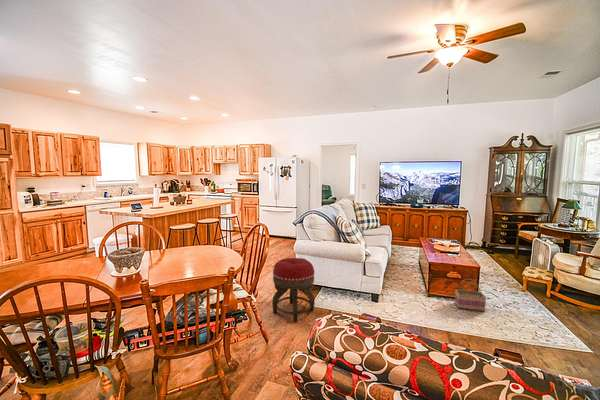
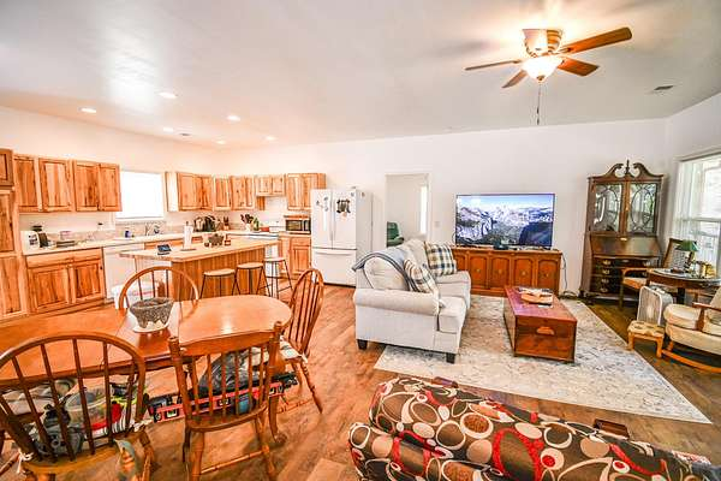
- footstool (293, 286)
- basket (470, 293)
